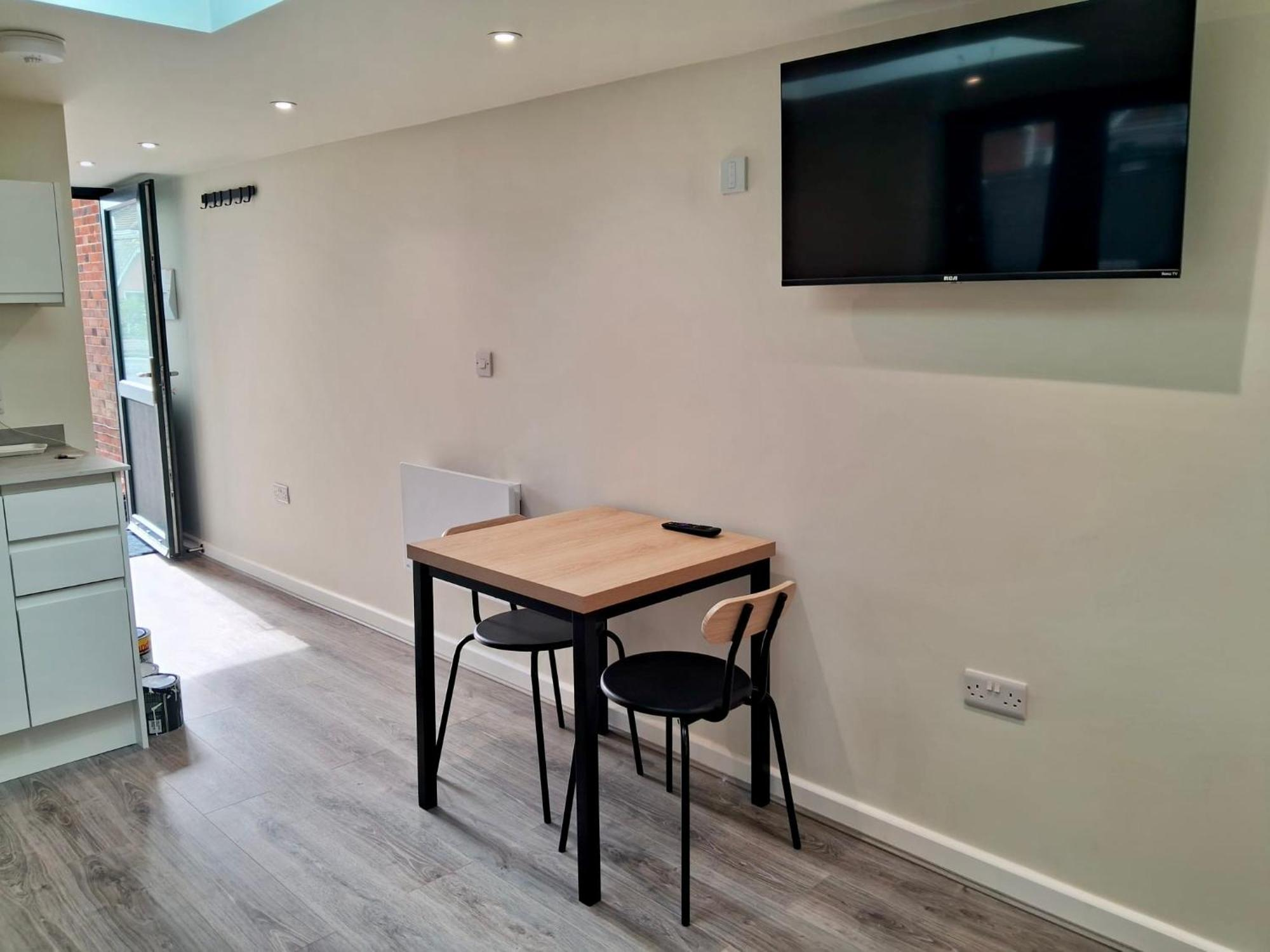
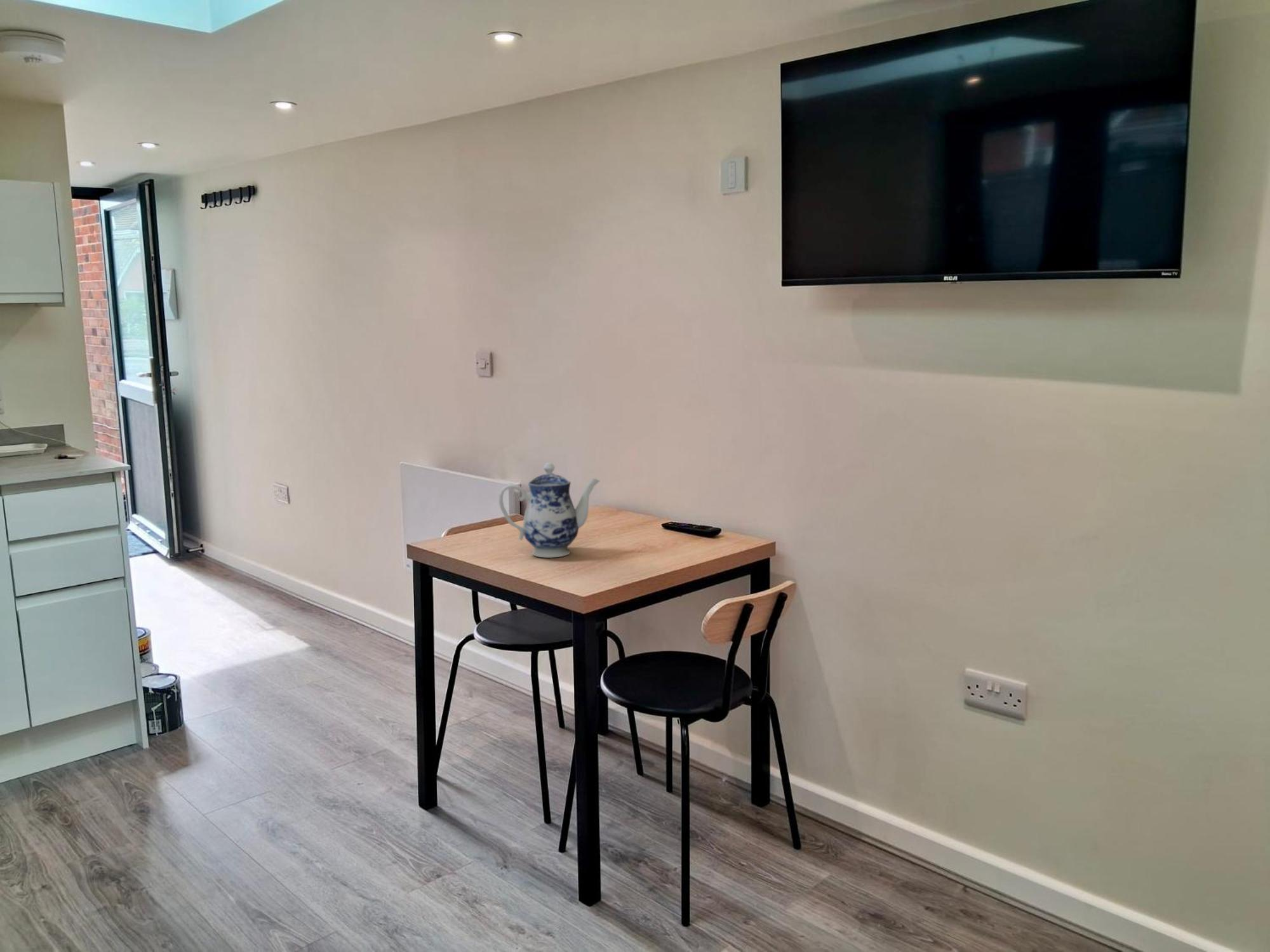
+ teapot (550, 508)
